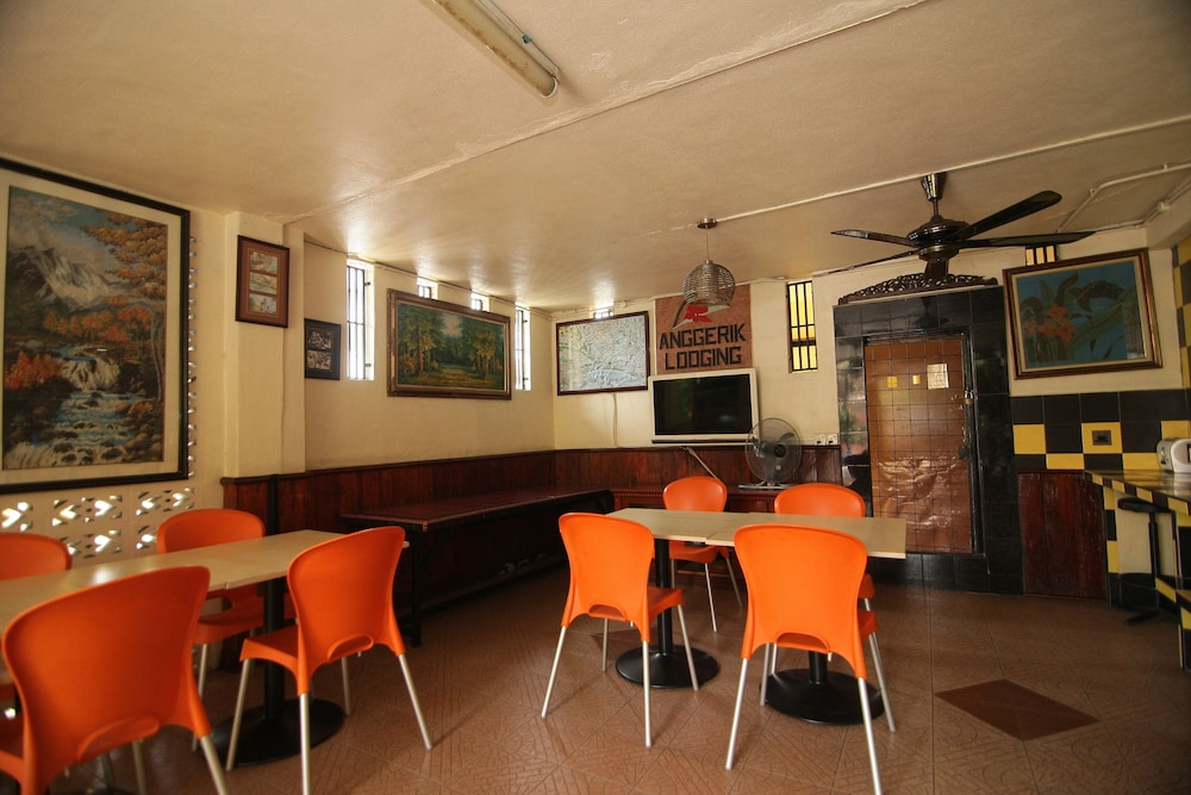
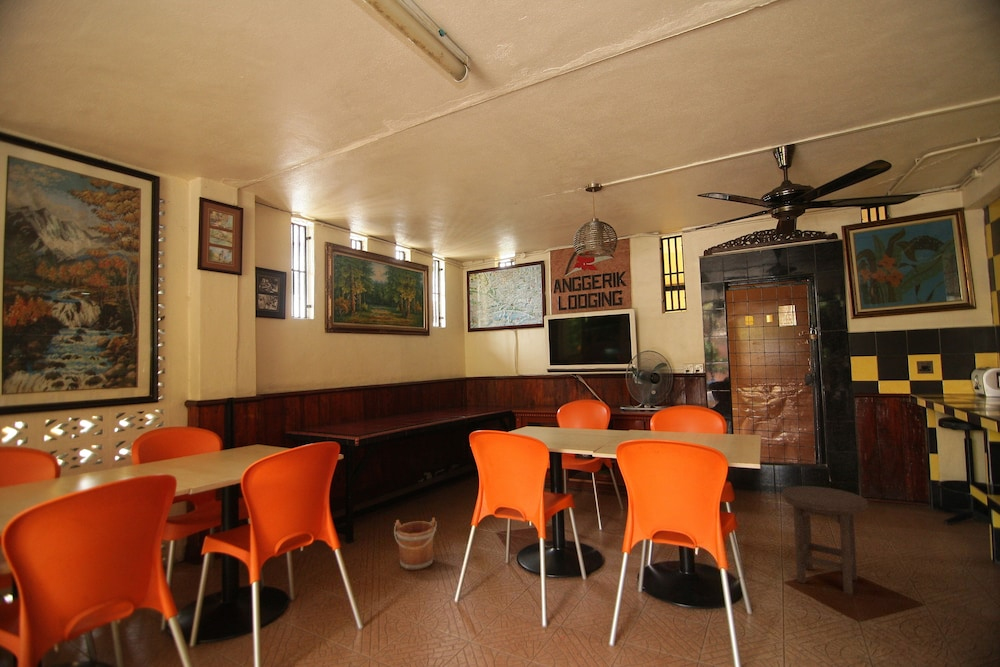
+ stool (822, 545)
+ bucket (416, 541)
